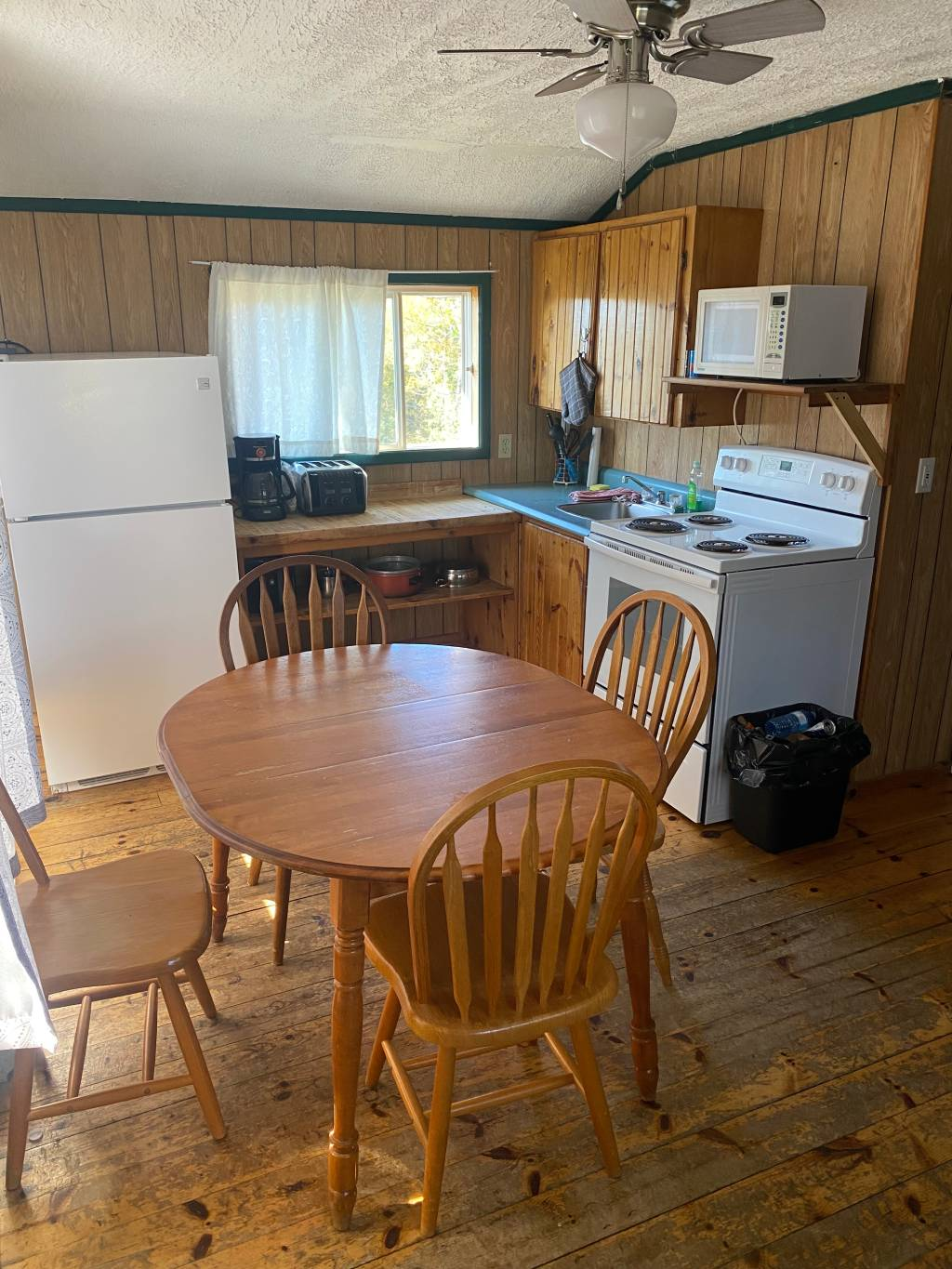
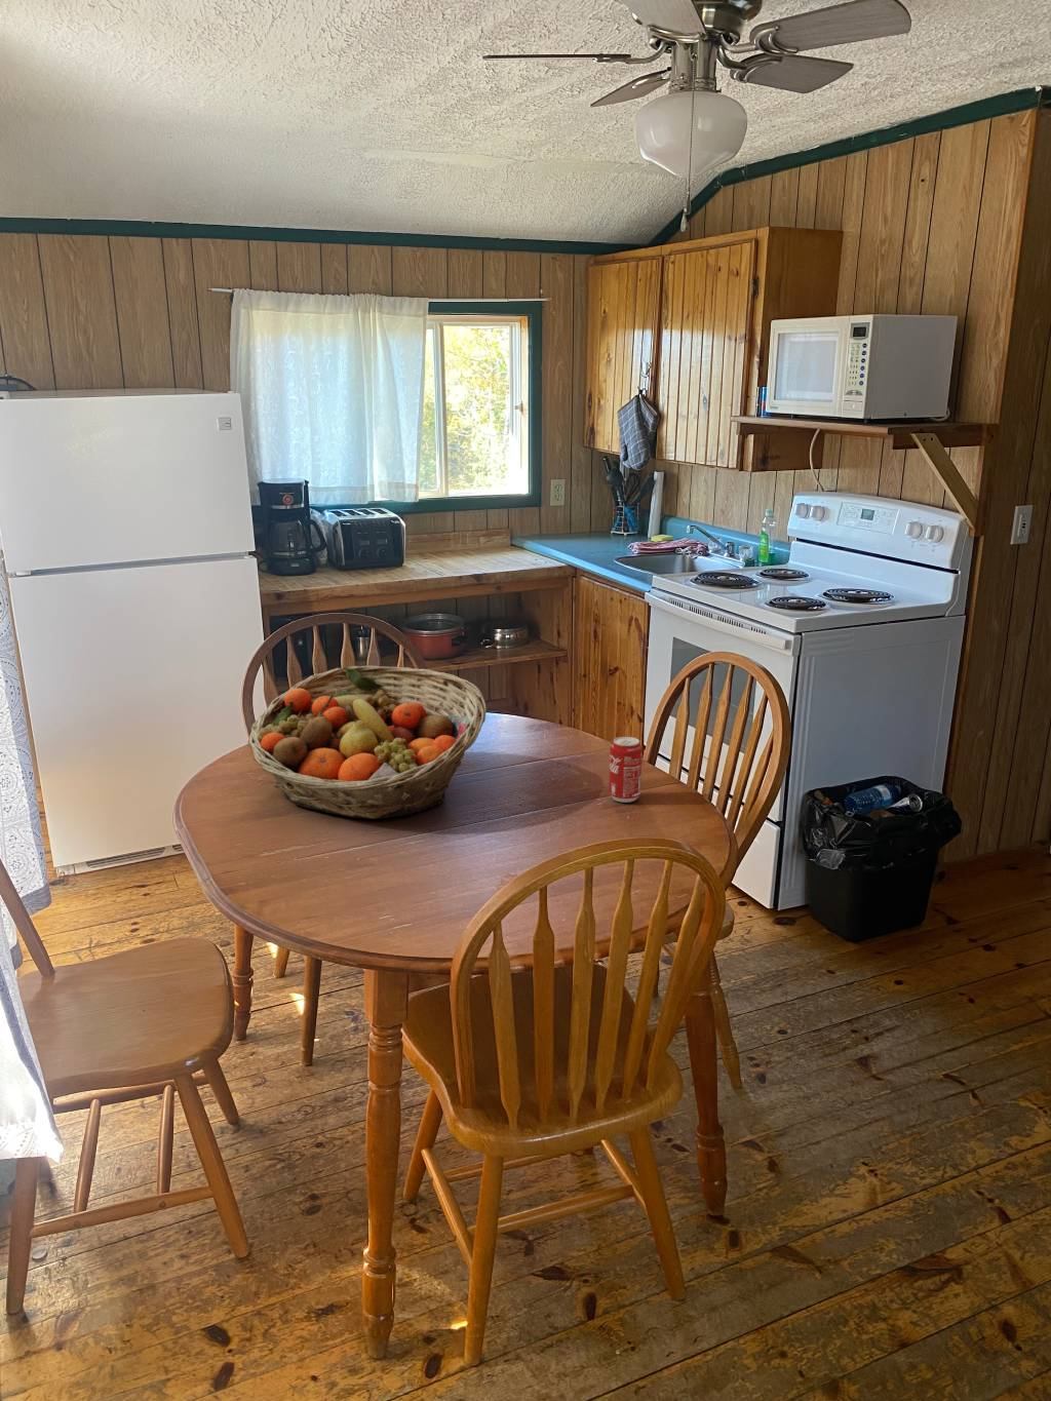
+ fruit basket (368, 737)
+ beverage can (625, 768)
